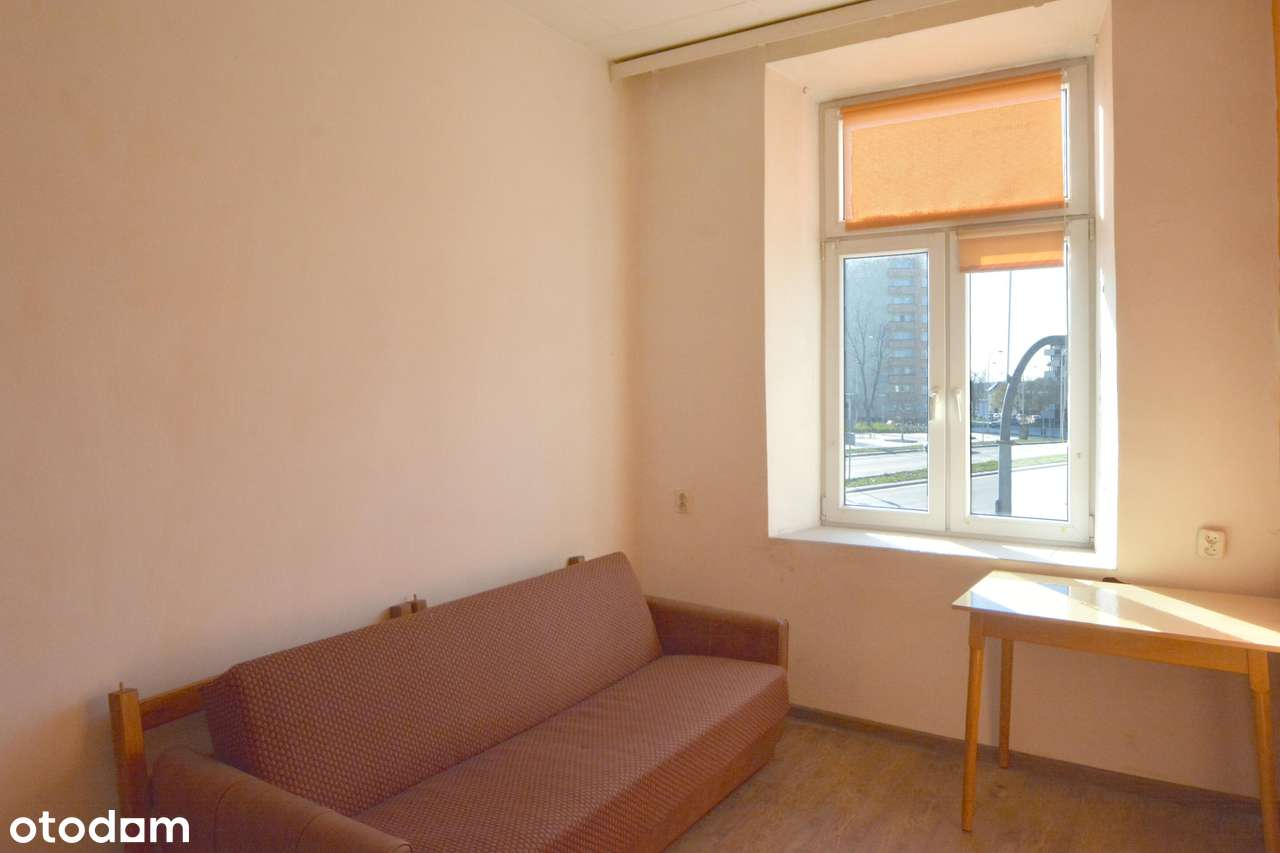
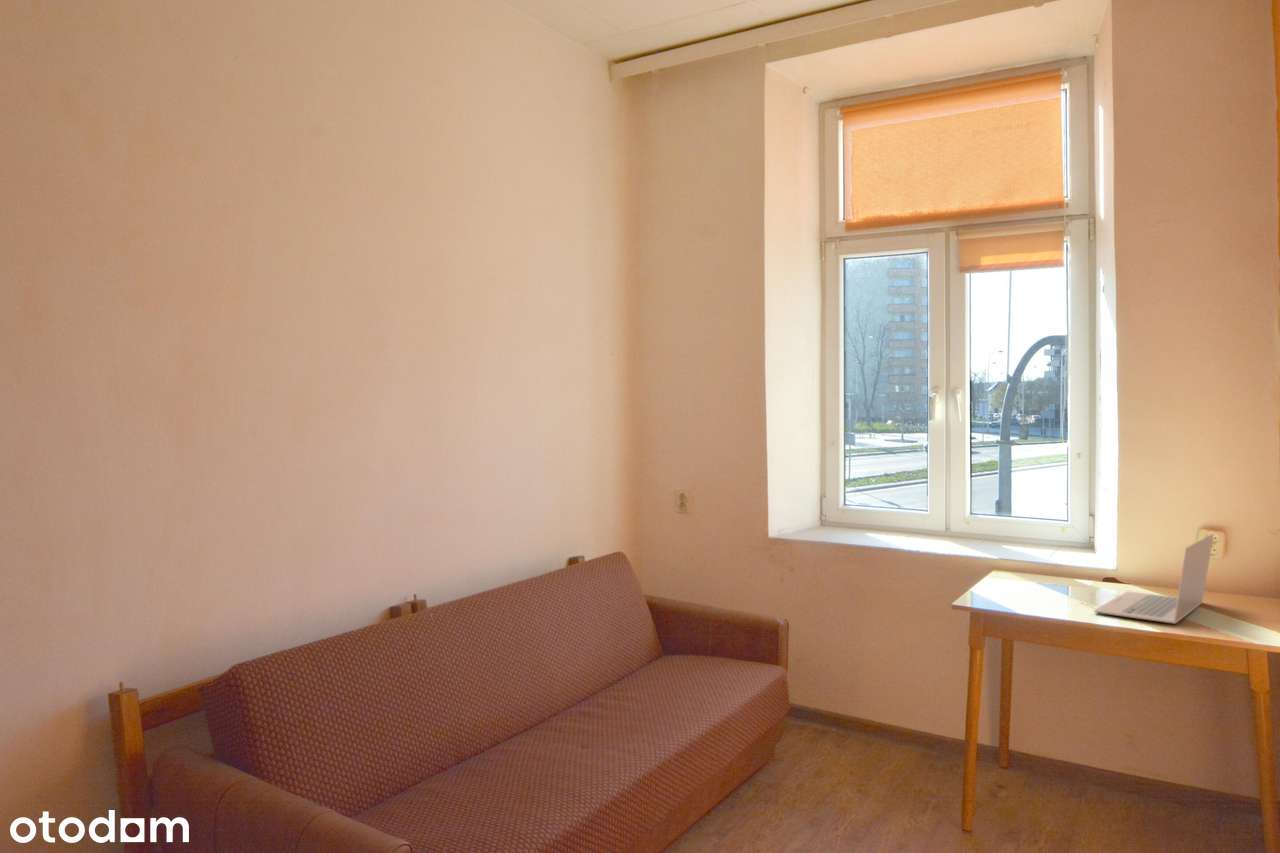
+ laptop (1153, 594)
